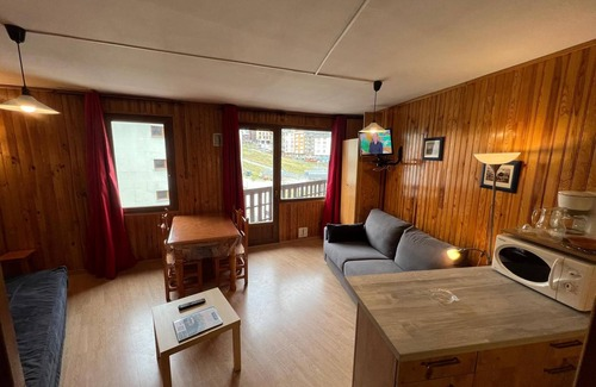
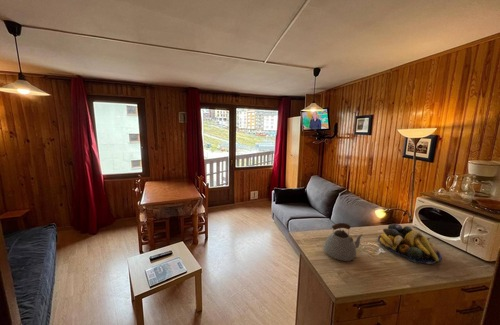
+ fruit bowl (408, 238)
+ kettle (344, 238)
